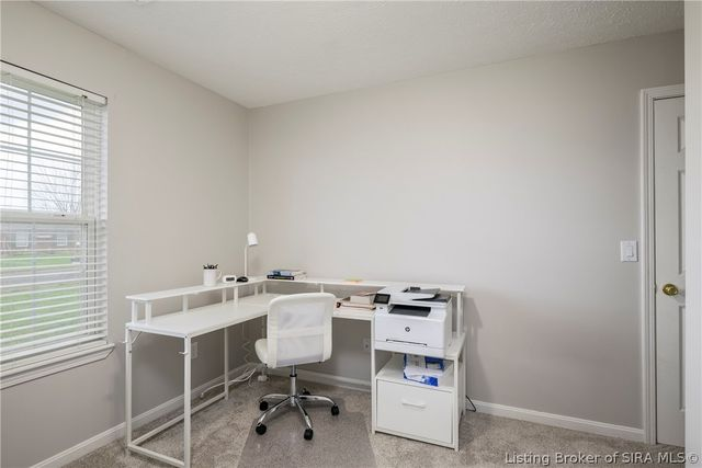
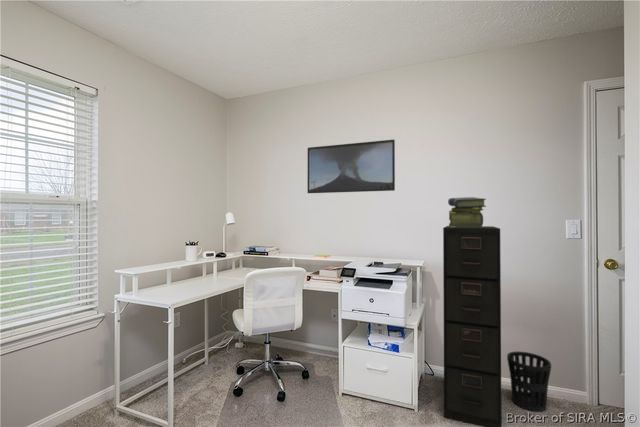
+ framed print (348, 167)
+ wastebasket (529, 381)
+ filing cabinet (470, 315)
+ stack of books (466, 211)
